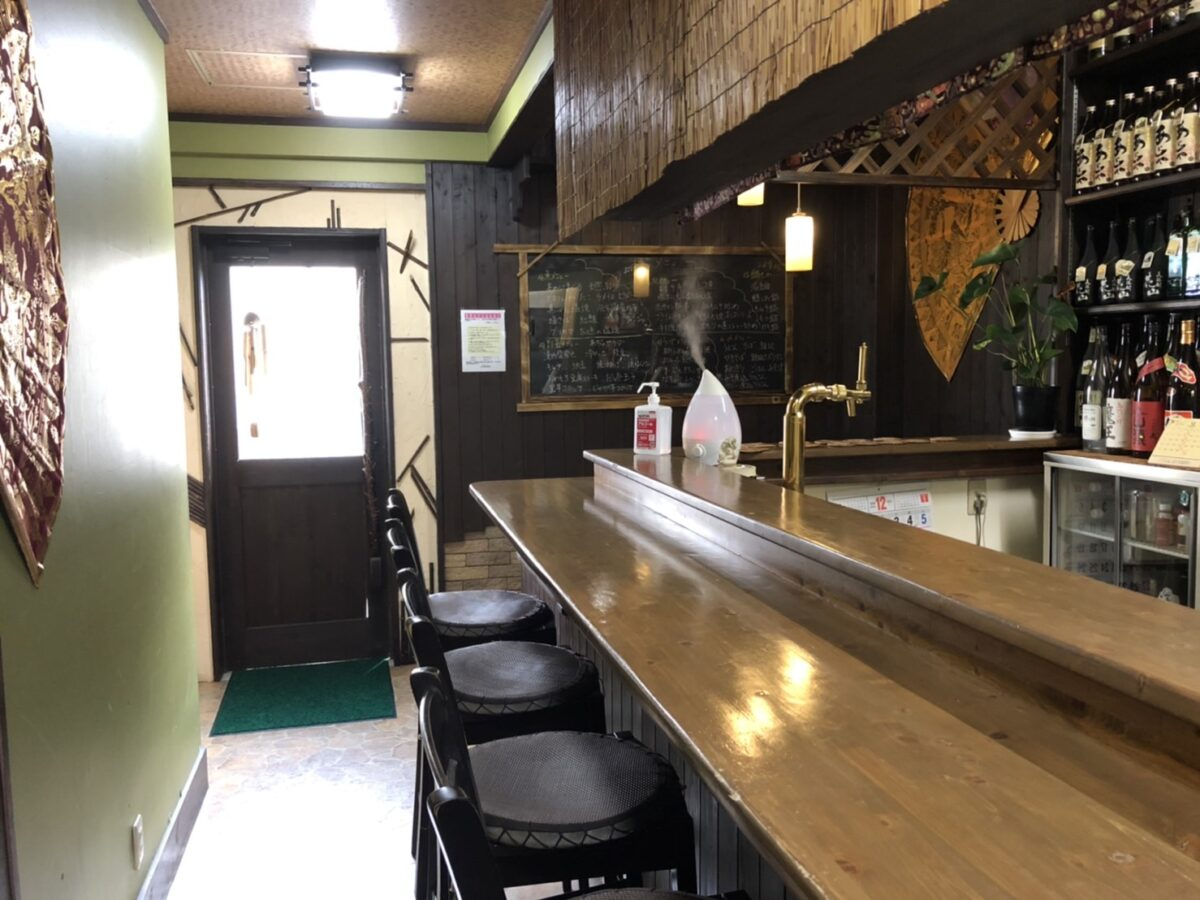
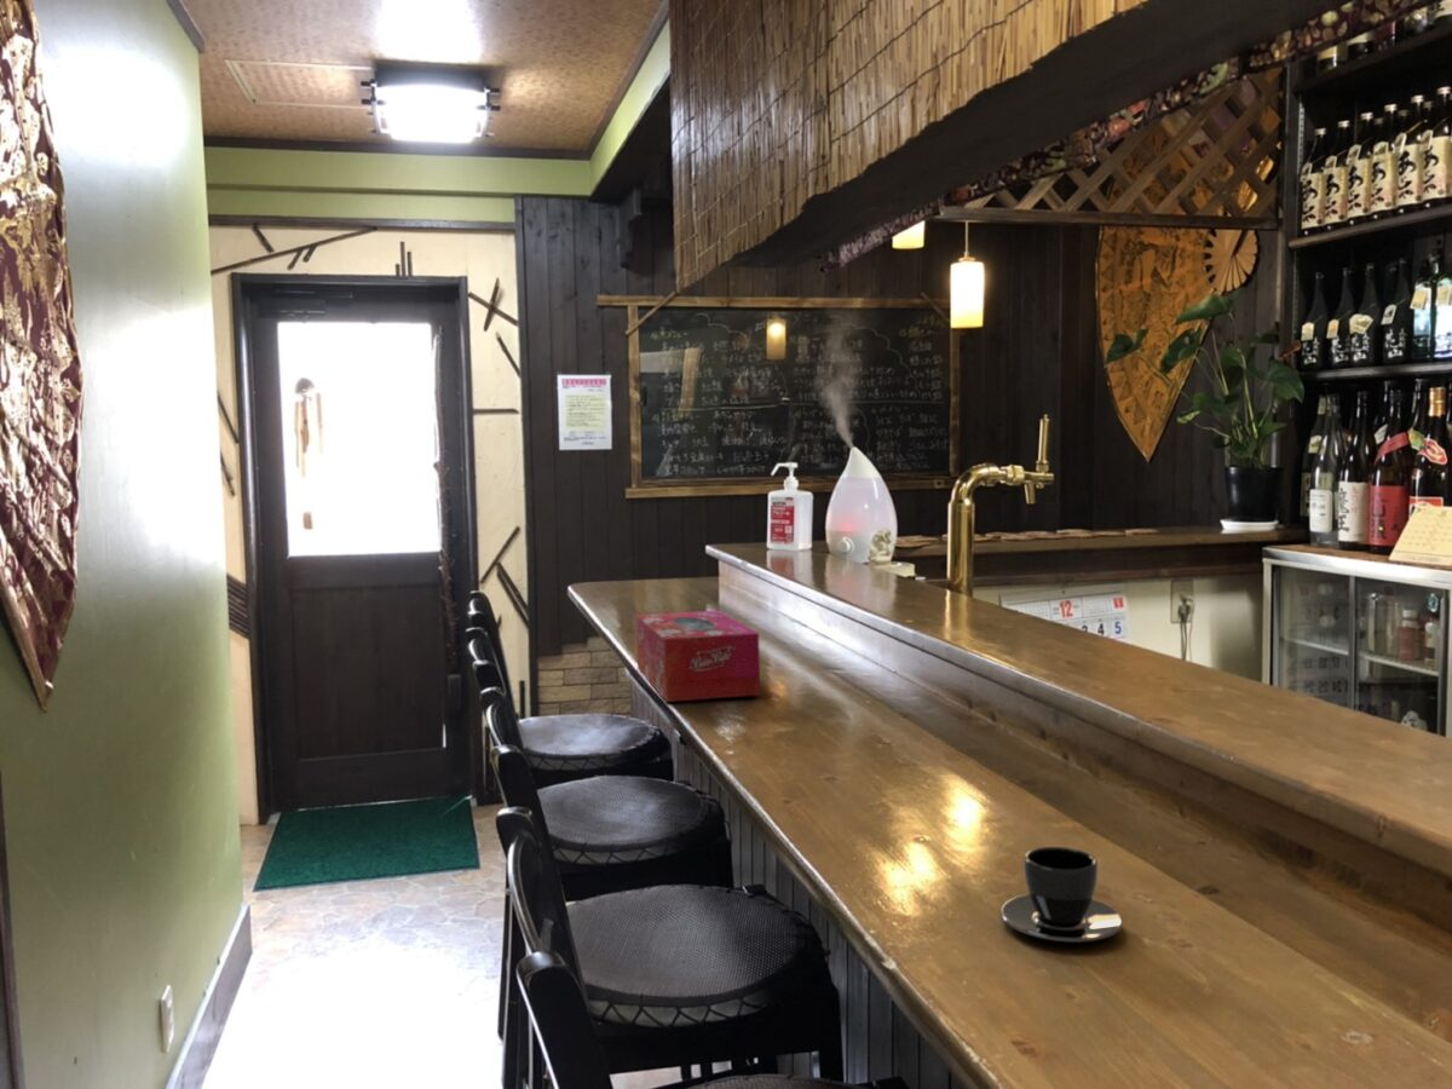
+ tissue box (693, 652)
+ teacup (1060, 892)
